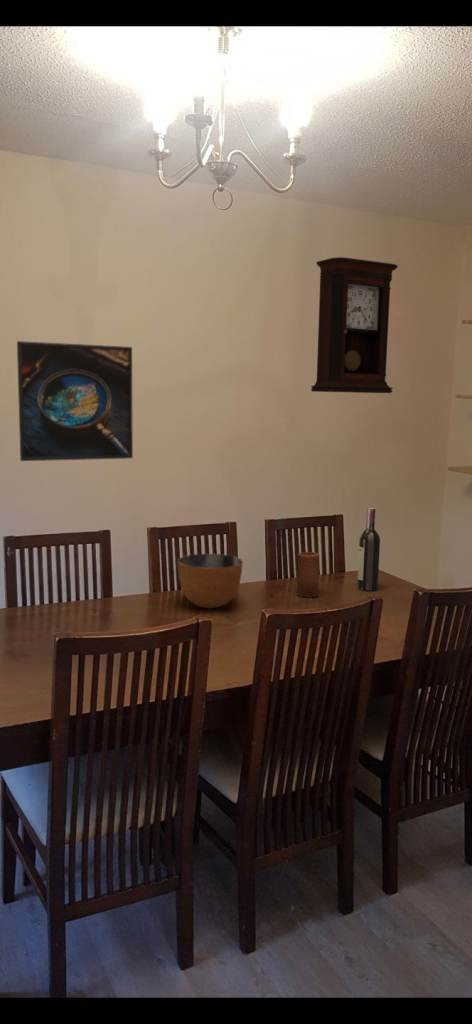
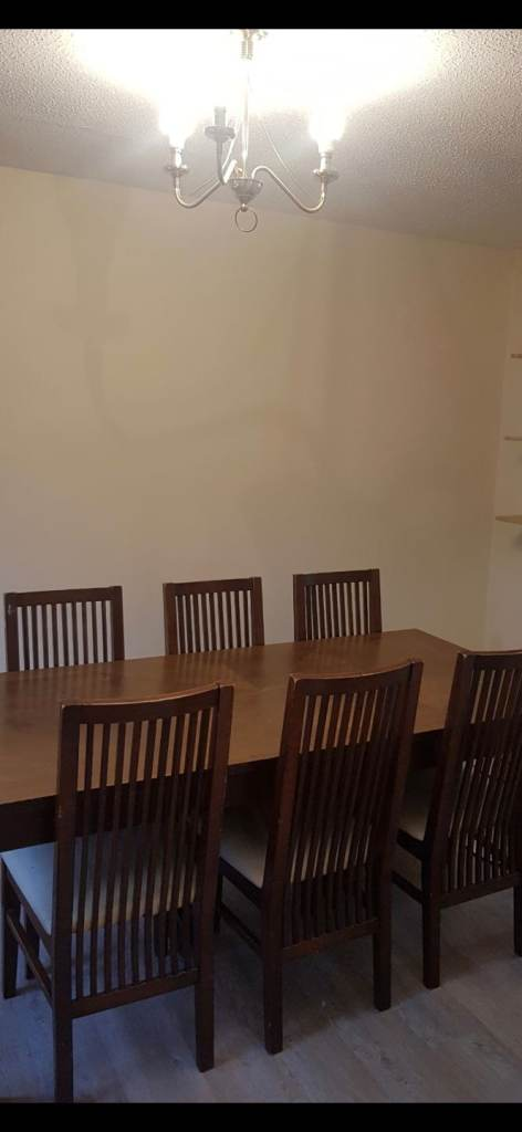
- candle (308, 574)
- wine bottle (369, 548)
- pendulum clock (357, 328)
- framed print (77, 402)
- bowl (209, 582)
